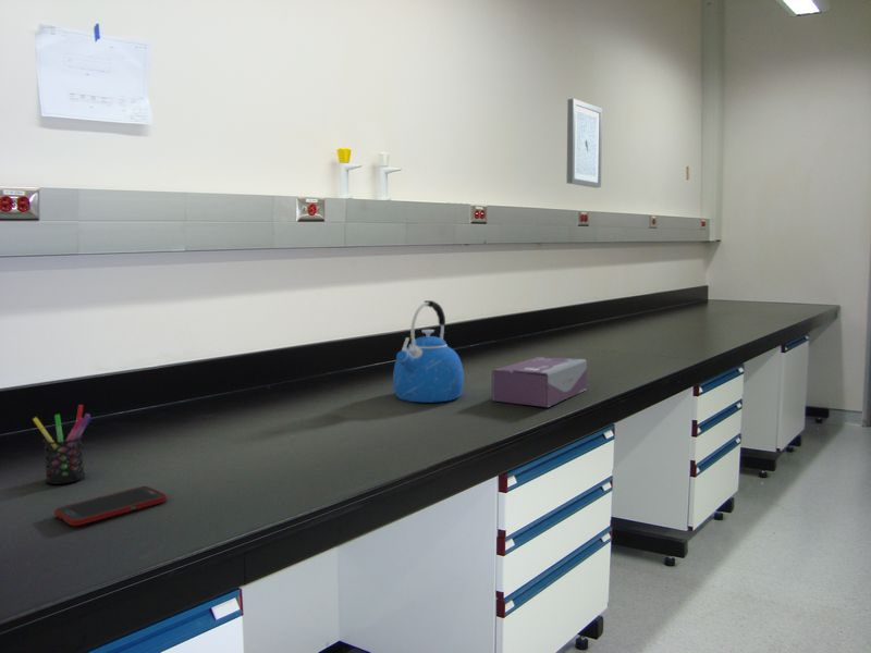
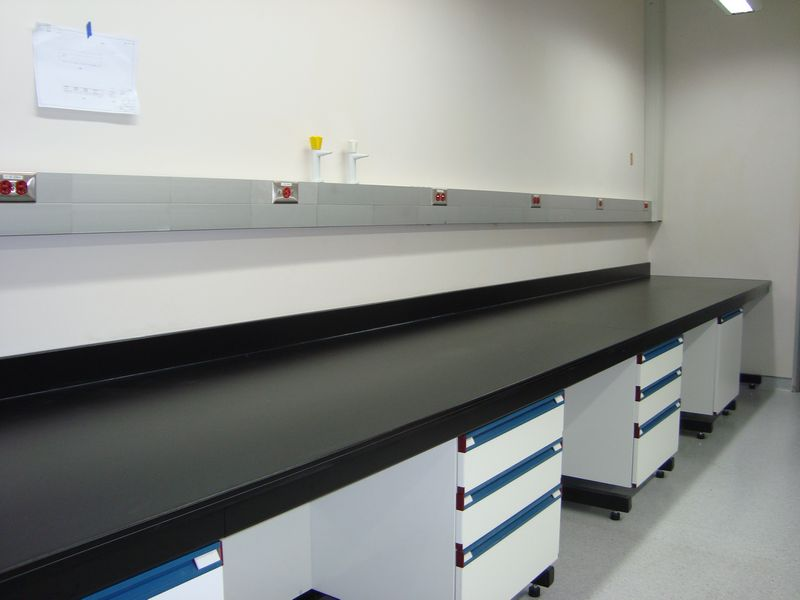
- pen holder (64, 442)
- cell phone (112, 505)
- kettle (424, 349)
- wall art (585, 145)
- tissue box (540, 379)
